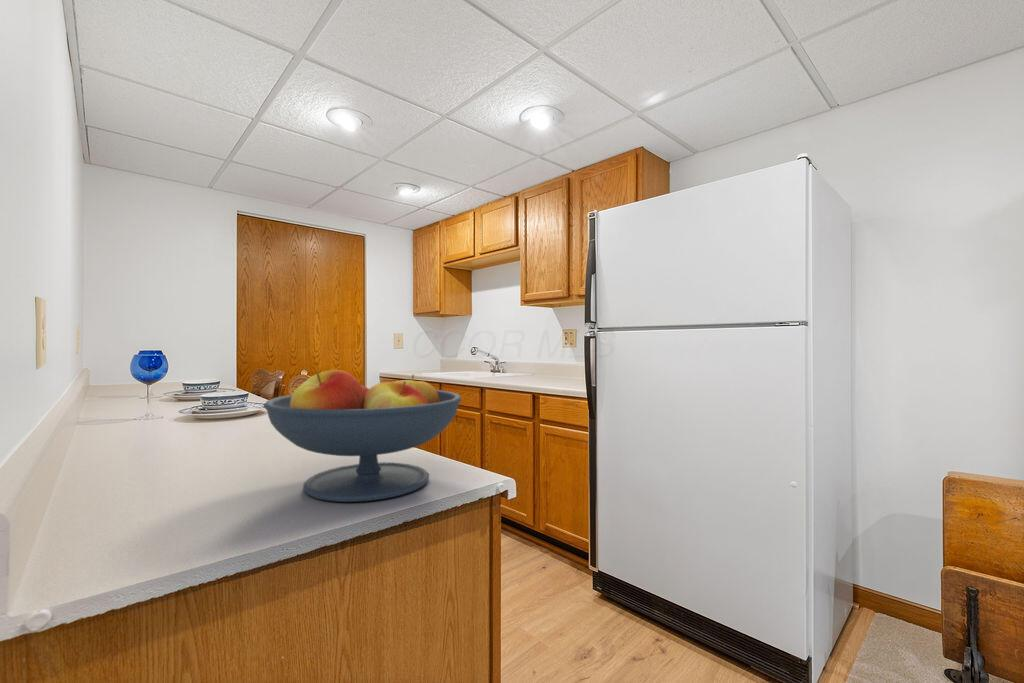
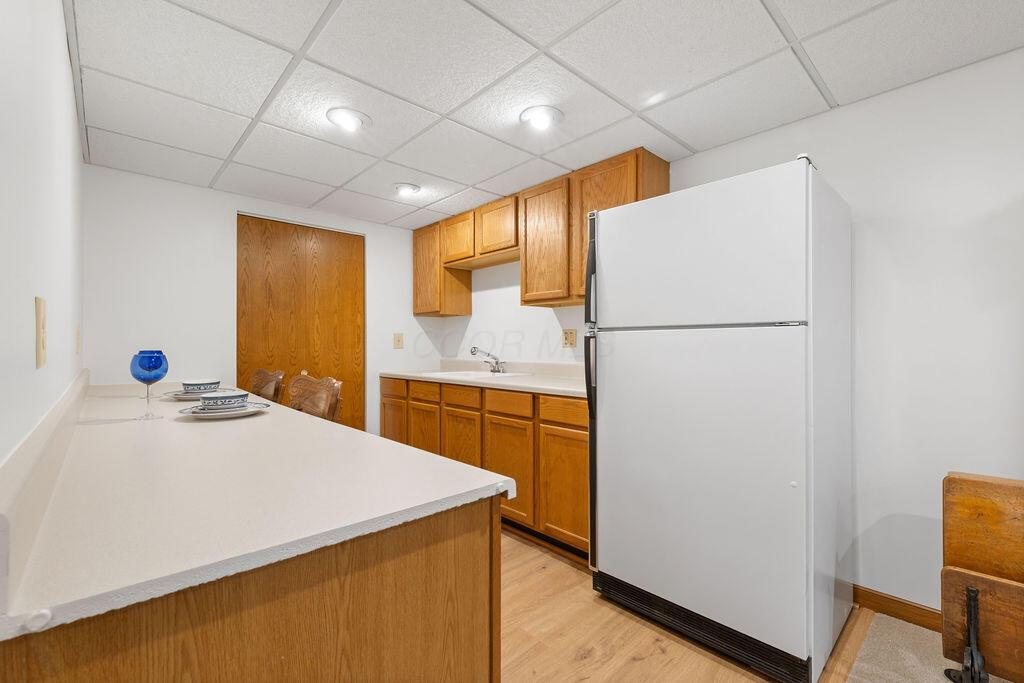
- fruit bowl (368, 424)
